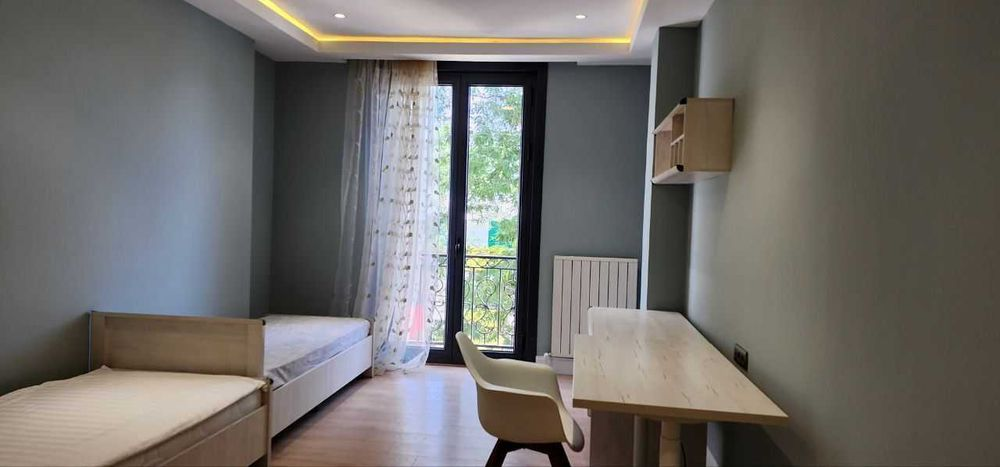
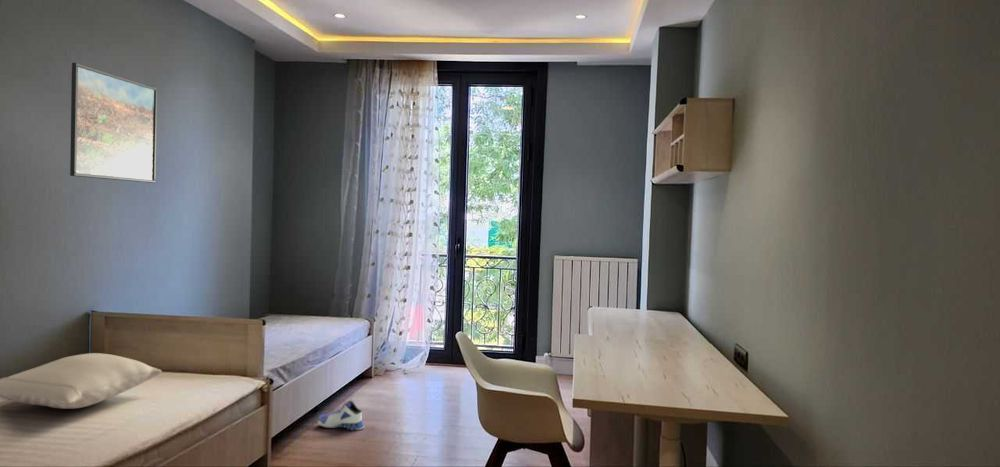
+ sneaker (342, 413)
+ pillow (74, 381)
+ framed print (117, 128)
